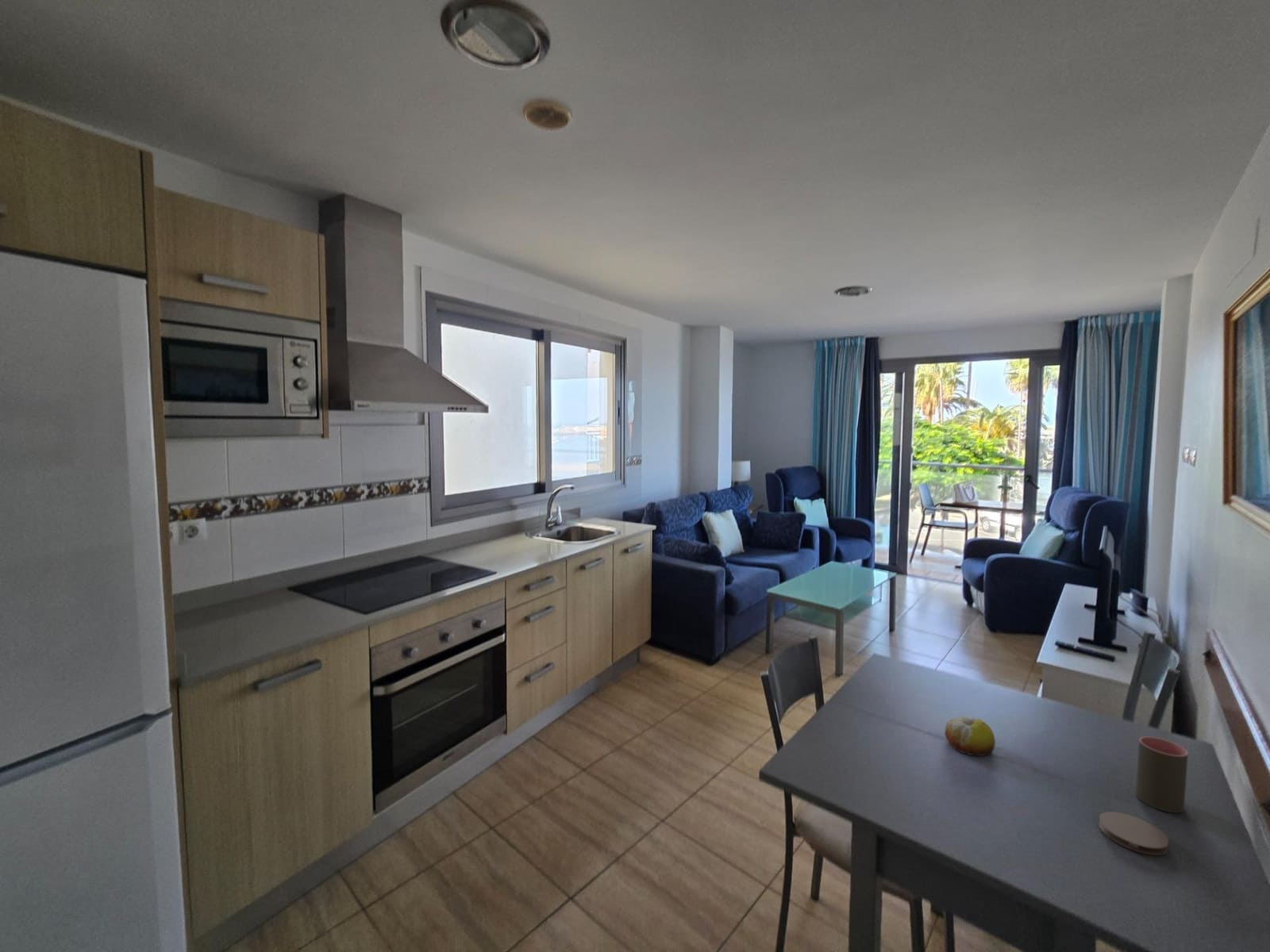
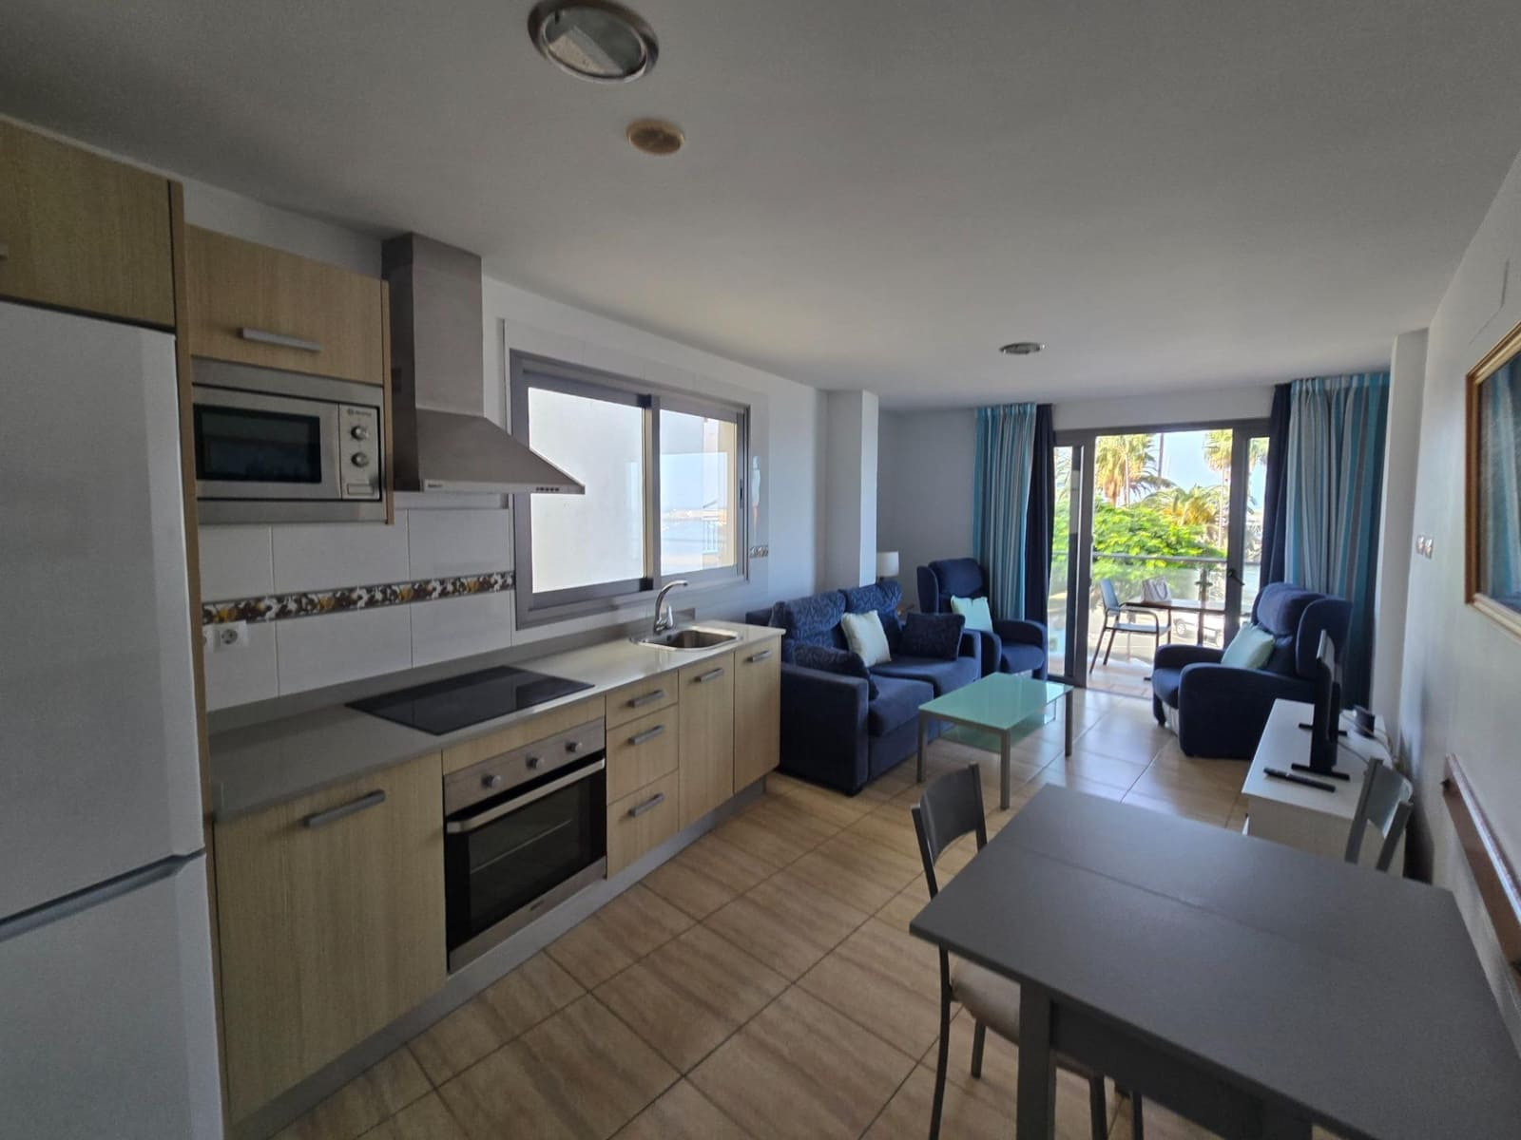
- coaster (1132, 832)
- cup (1160, 774)
- fruit (968, 732)
